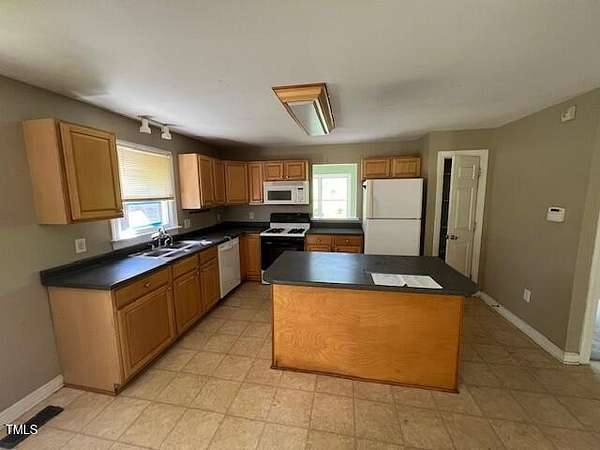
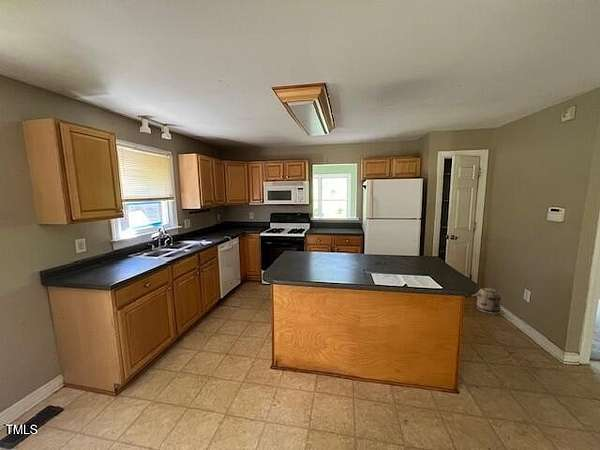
+ basket (489, 296)
